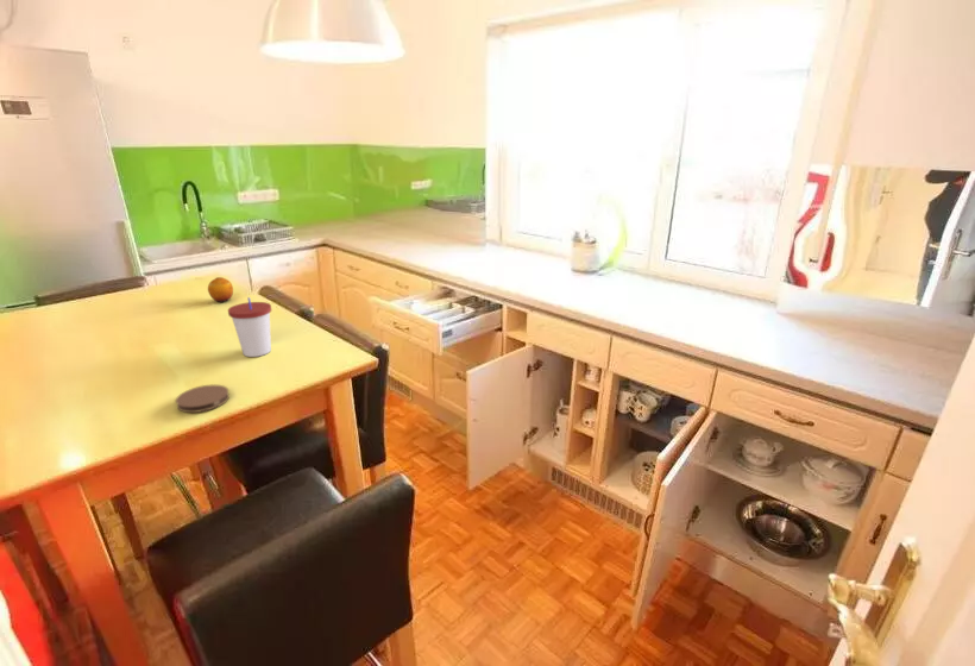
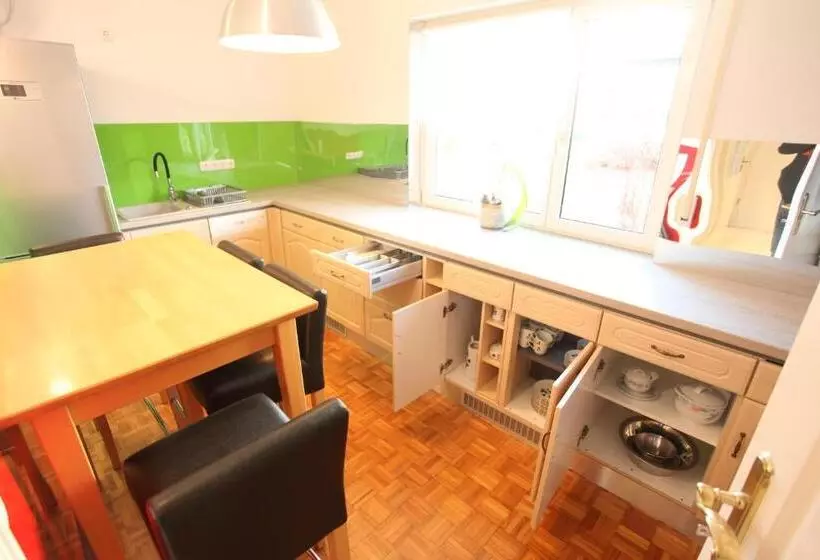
- fruit (220, 289)
- coaster (202, 397)
- cup (252, 323)
